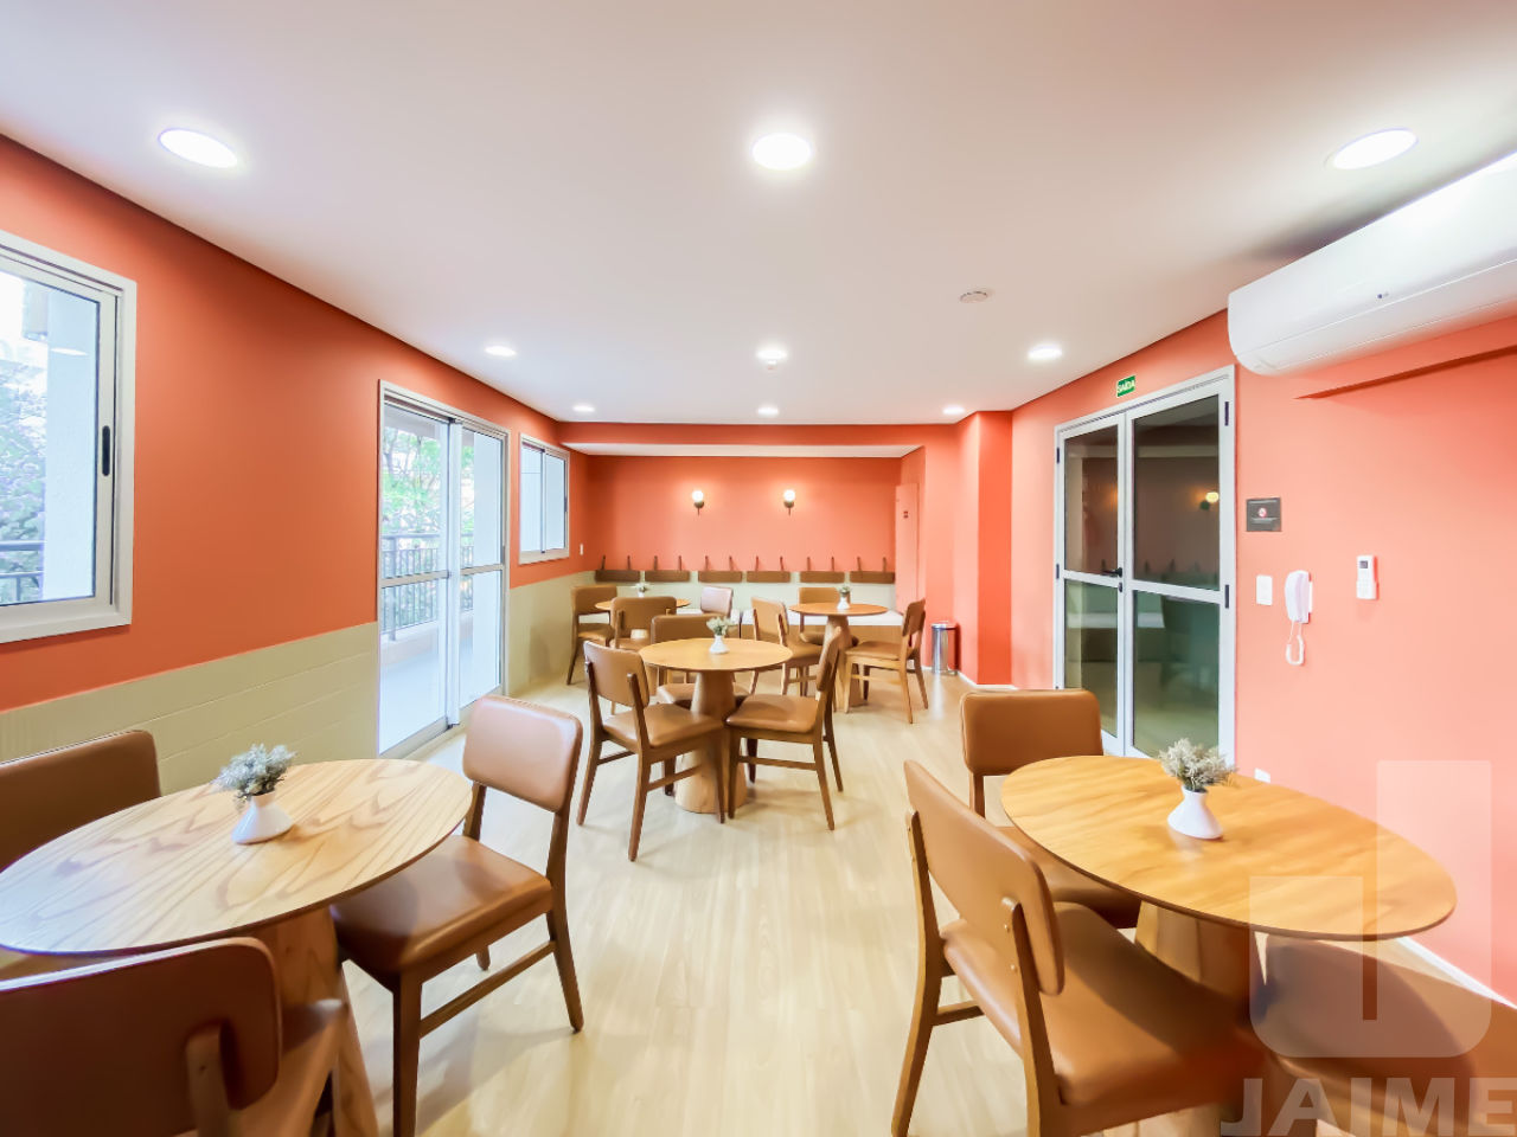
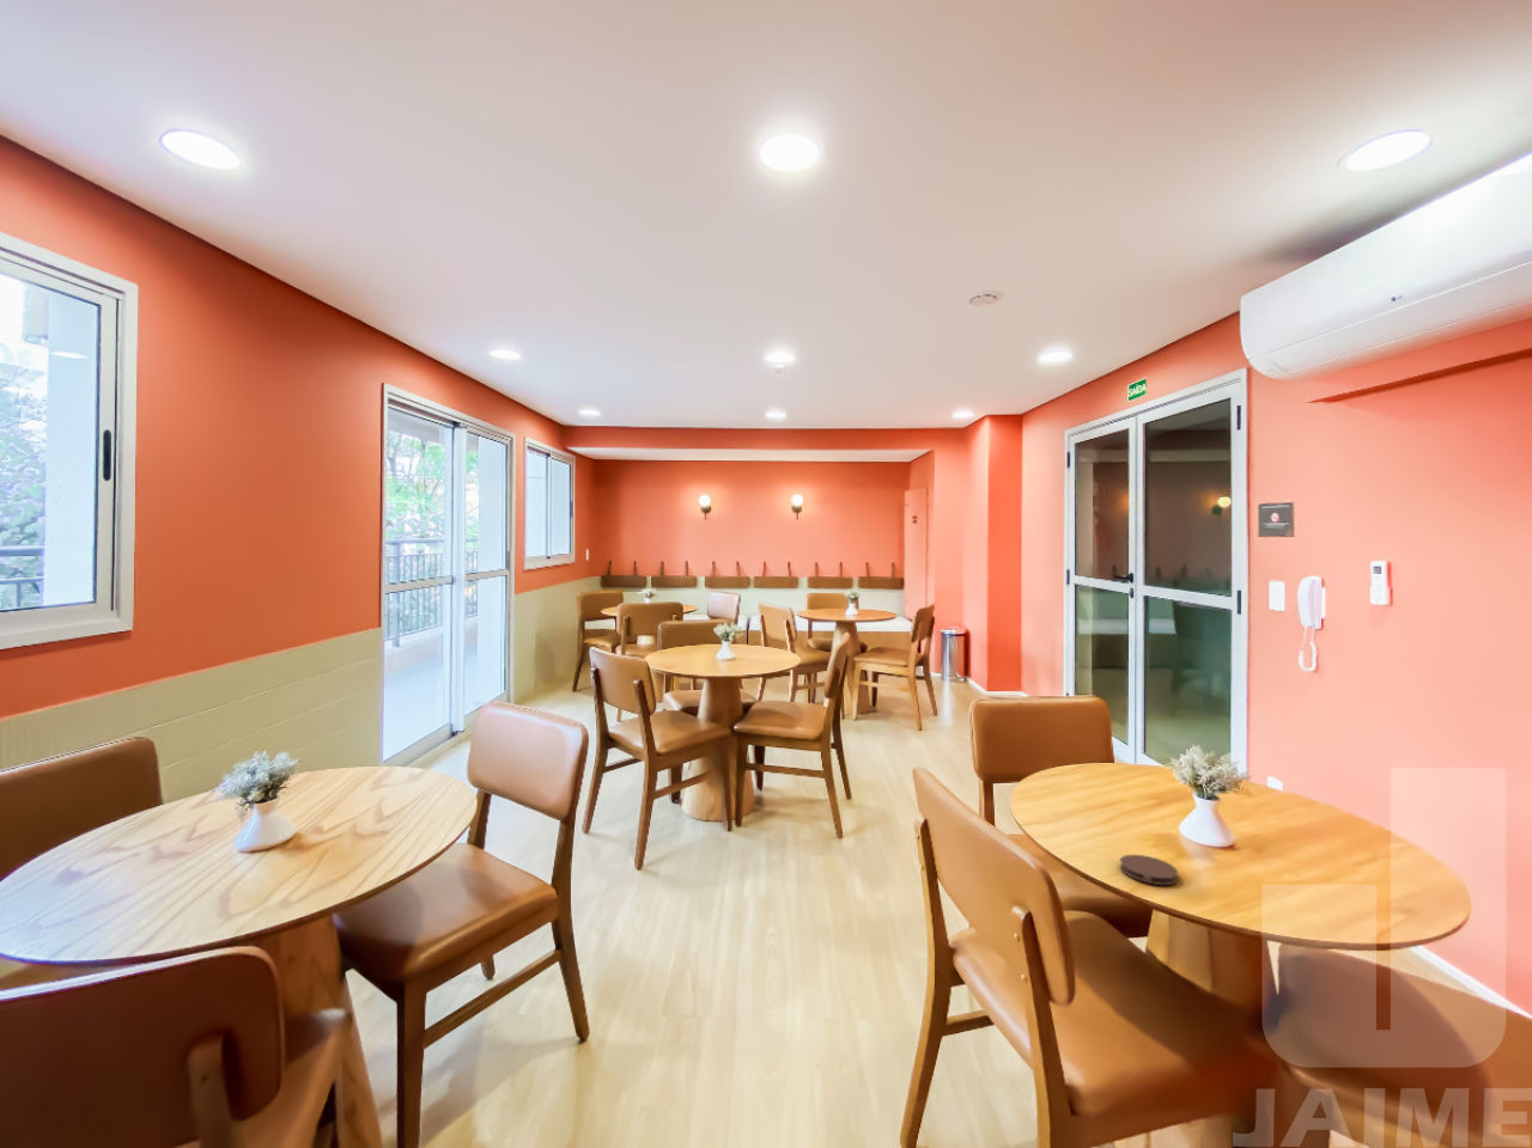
+ coaster (1148, 868)
